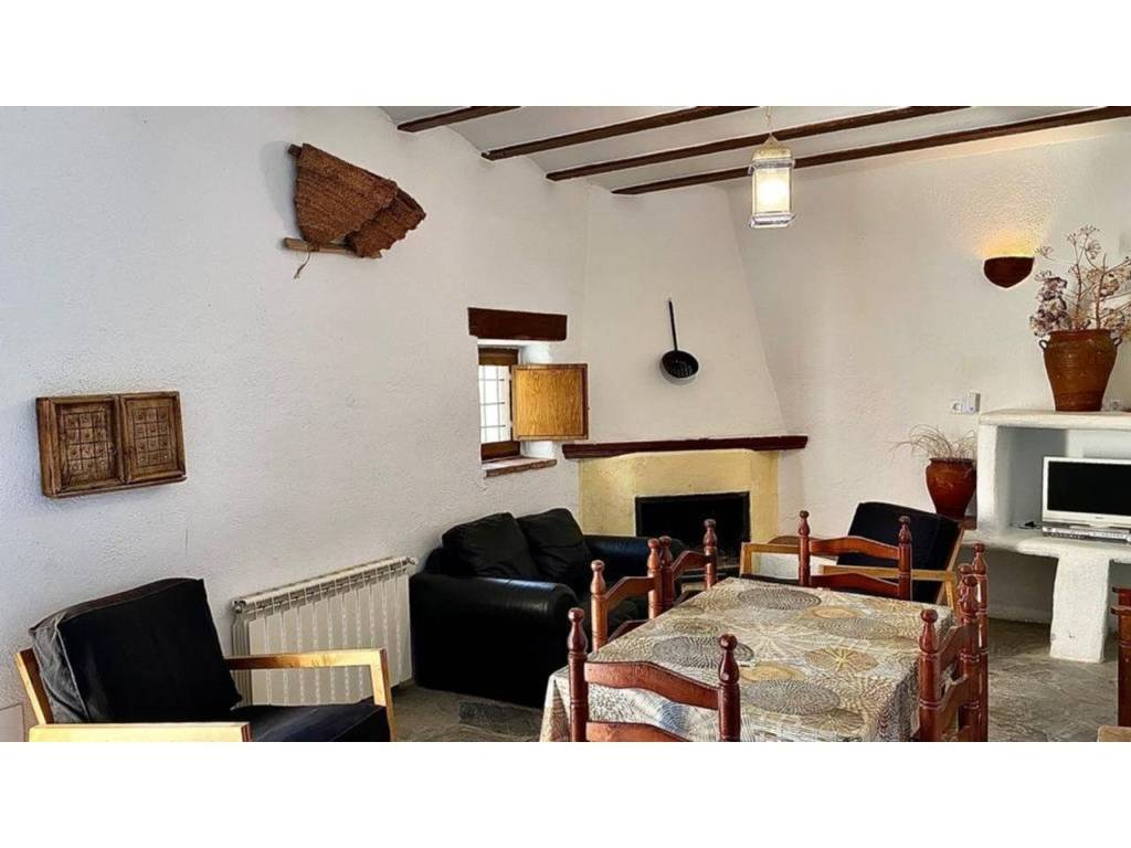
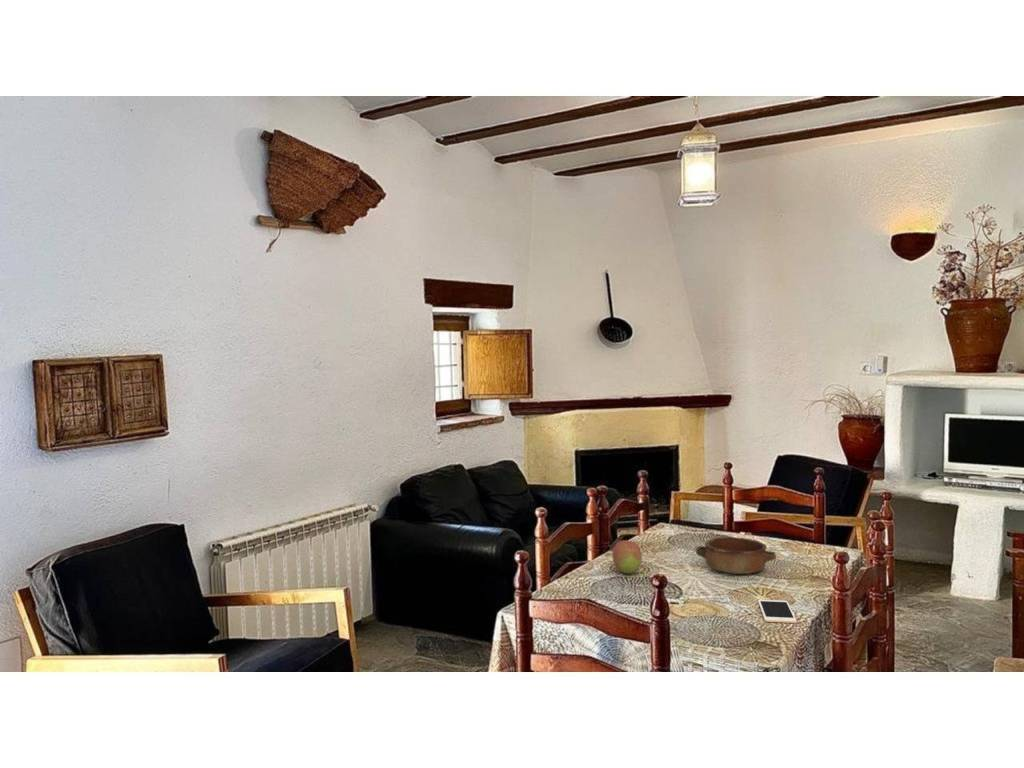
+ cell phone (776, 610)
+ fruit (627, 556)
+ bowl (735, 556)
